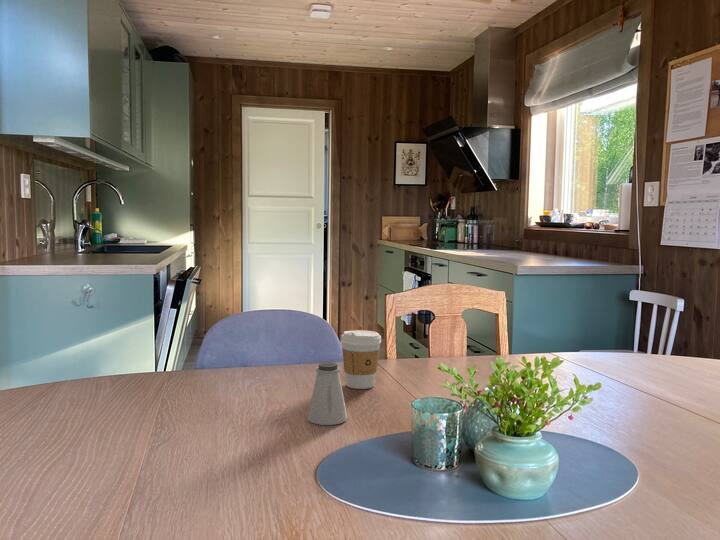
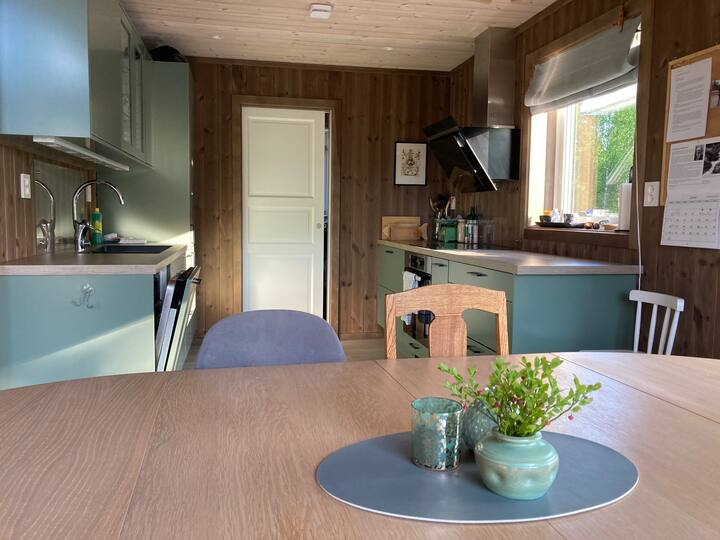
- coffee cup (360, 358)
- saltshaker (327, 391)
